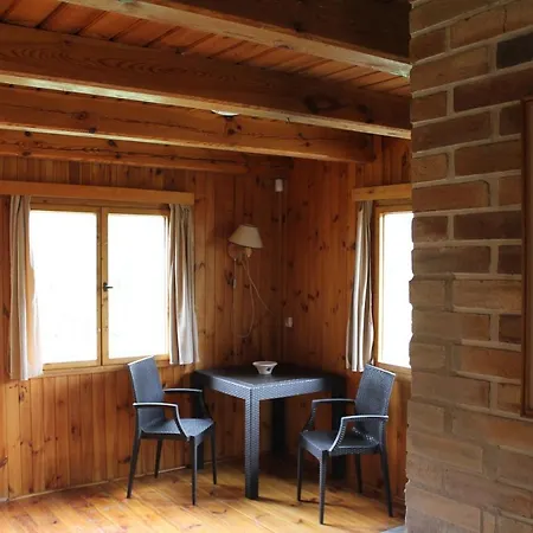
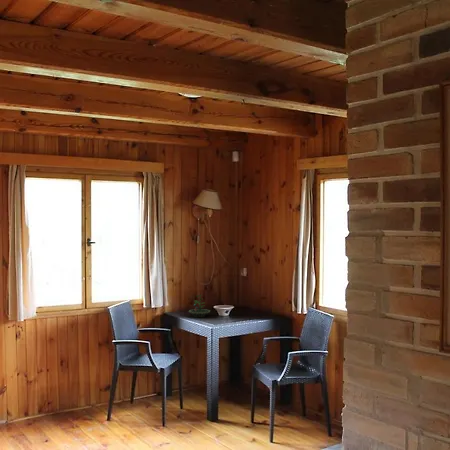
+ terrarium (200, 298)
